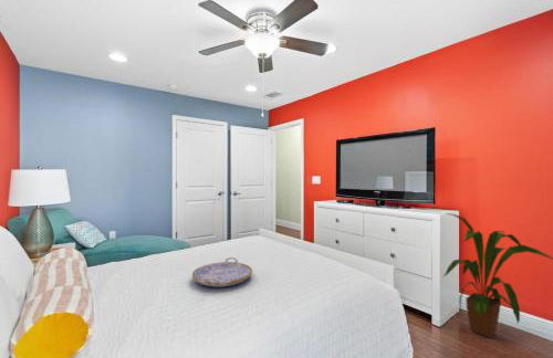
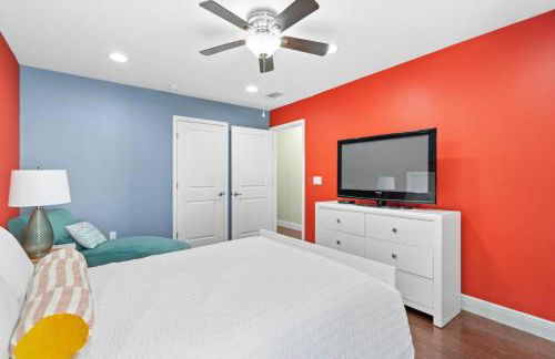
- house plant (494, 277)
- serving tray (222, 272)
